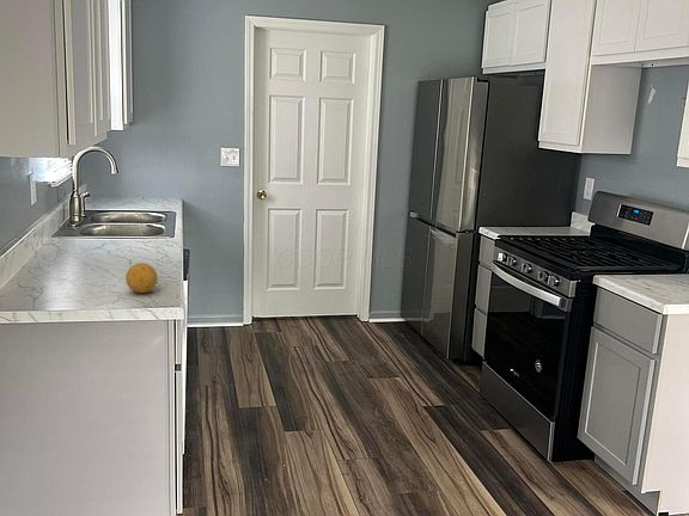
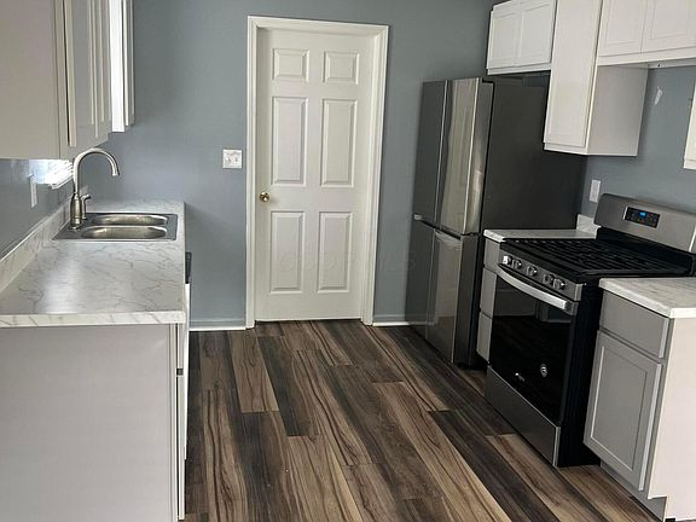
- fruit (141, 277)
